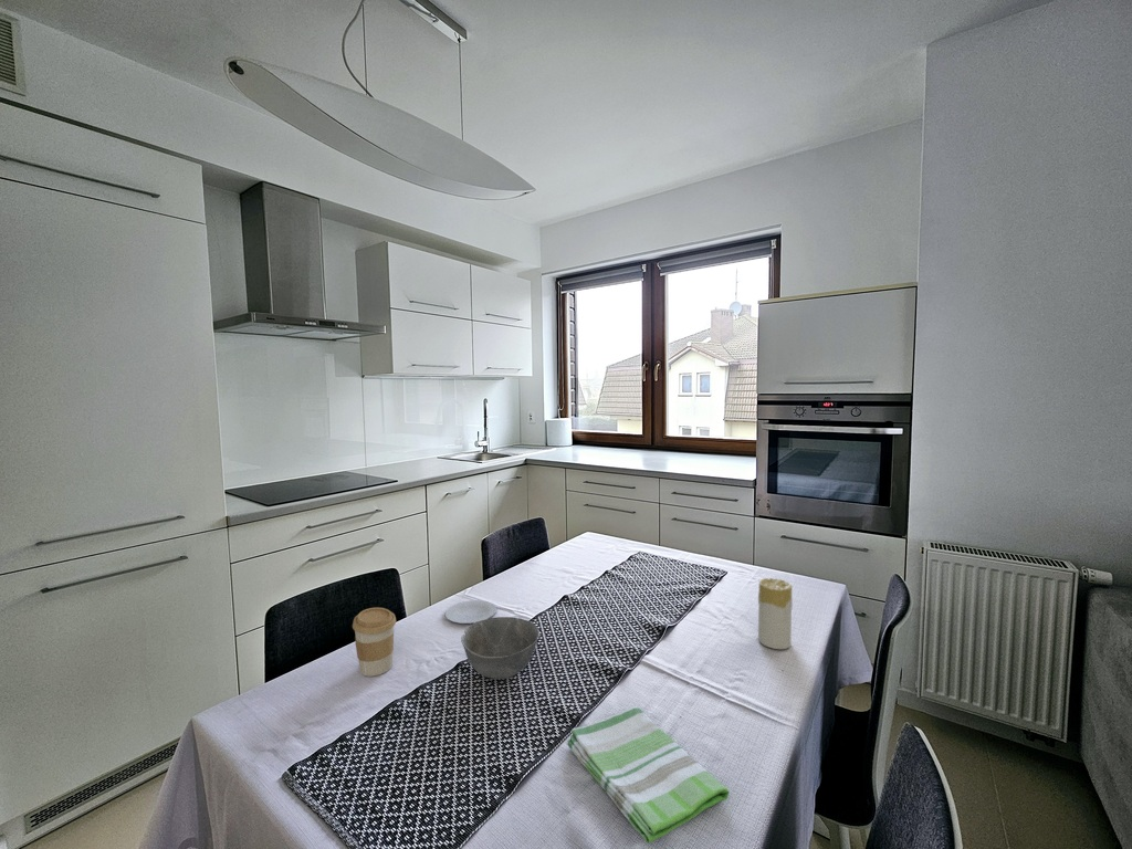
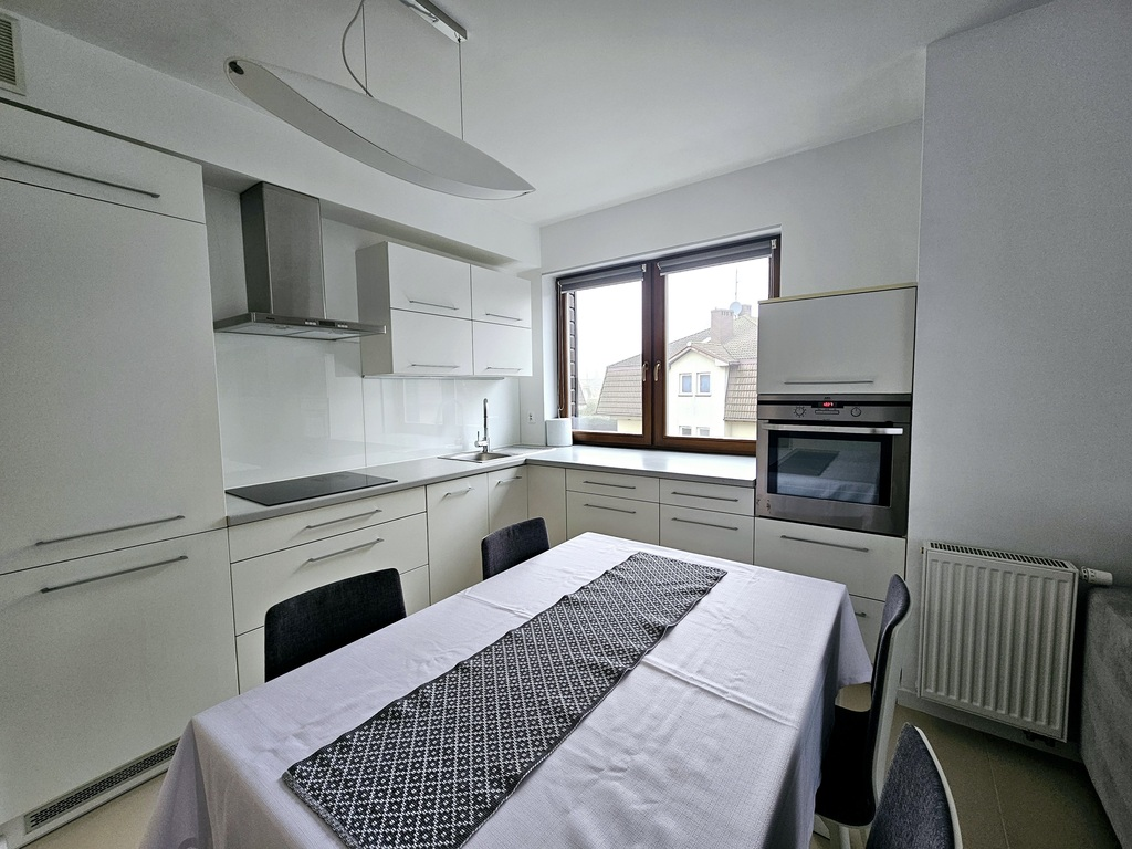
- plate (471, 600)
- coffee cup (375, 640)
- candle (774, 612)
- dish towel (642, 761)
- bowl (501, 651)
